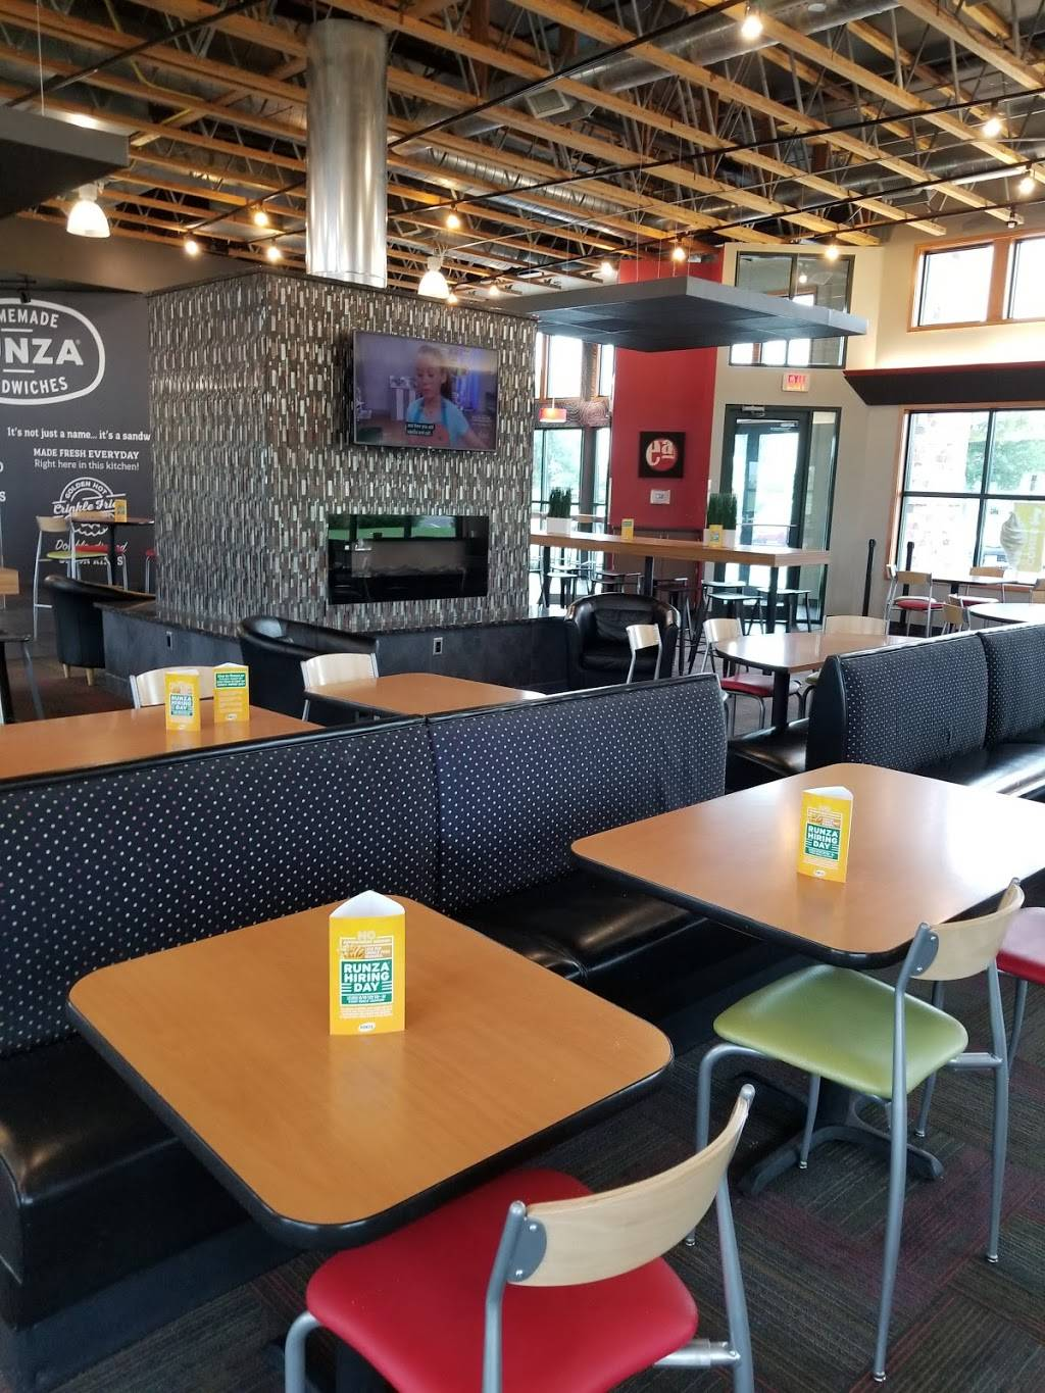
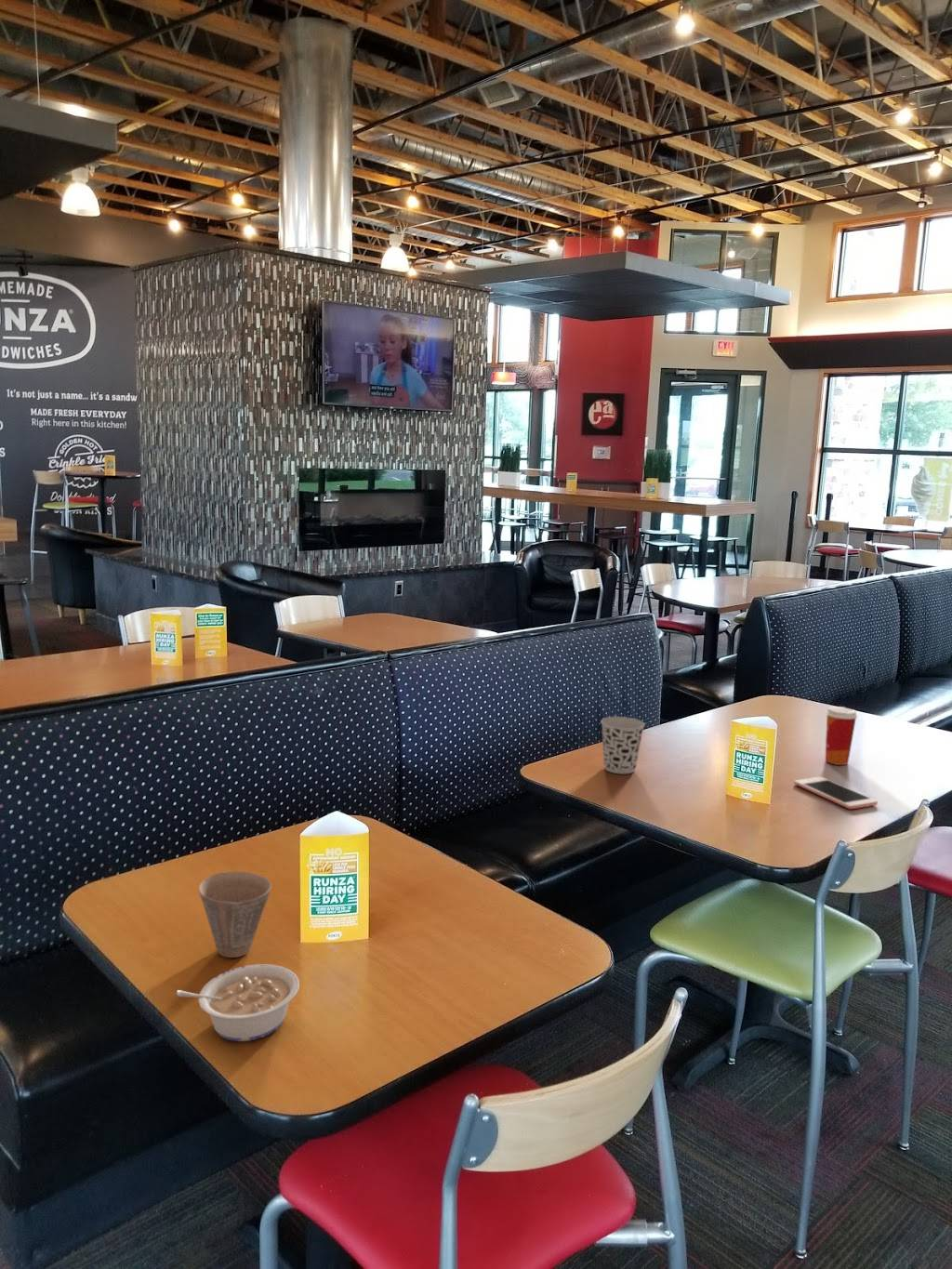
+ cup (235, 917)
+ cell phone (834, 792)
+ cup (621, 746)
+ paper cup (839, 735)
+ legume (246, 1004)
